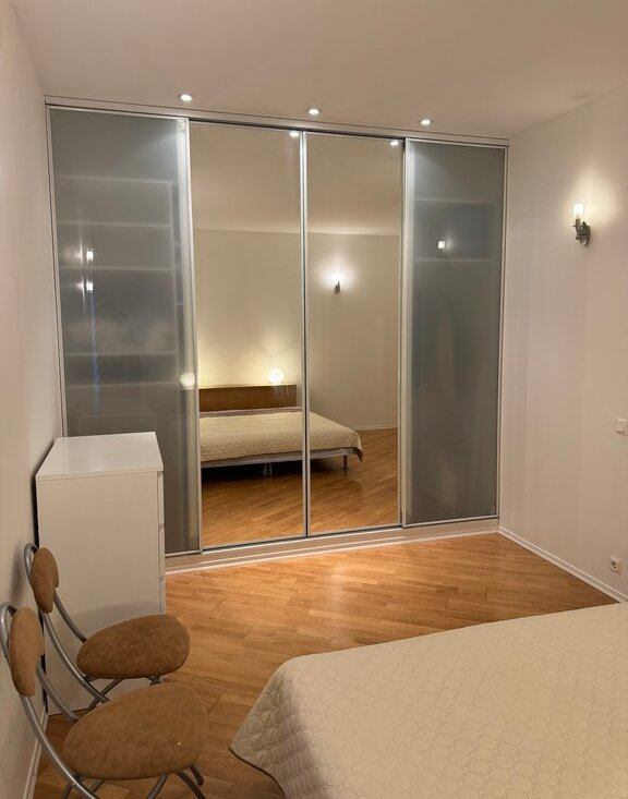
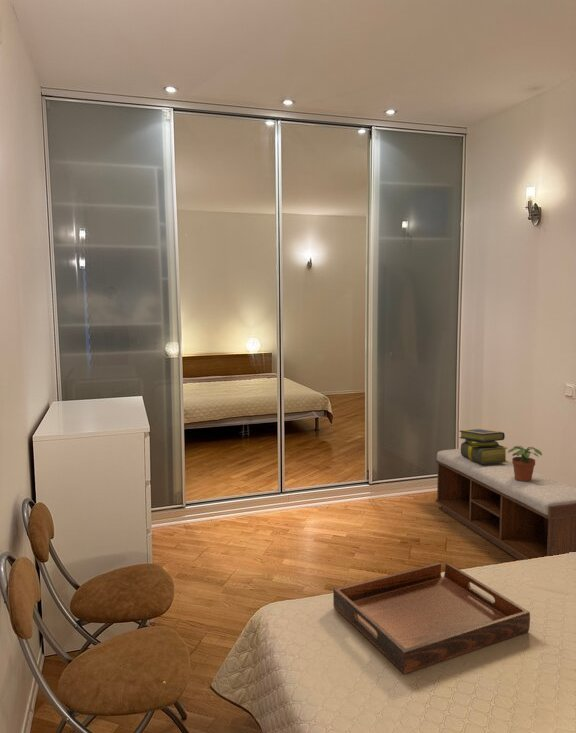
+ potted plant (524, 463)
+ bench (505, 502)
+ stack of books (481, 444)
+ serving tray (427, 609)
